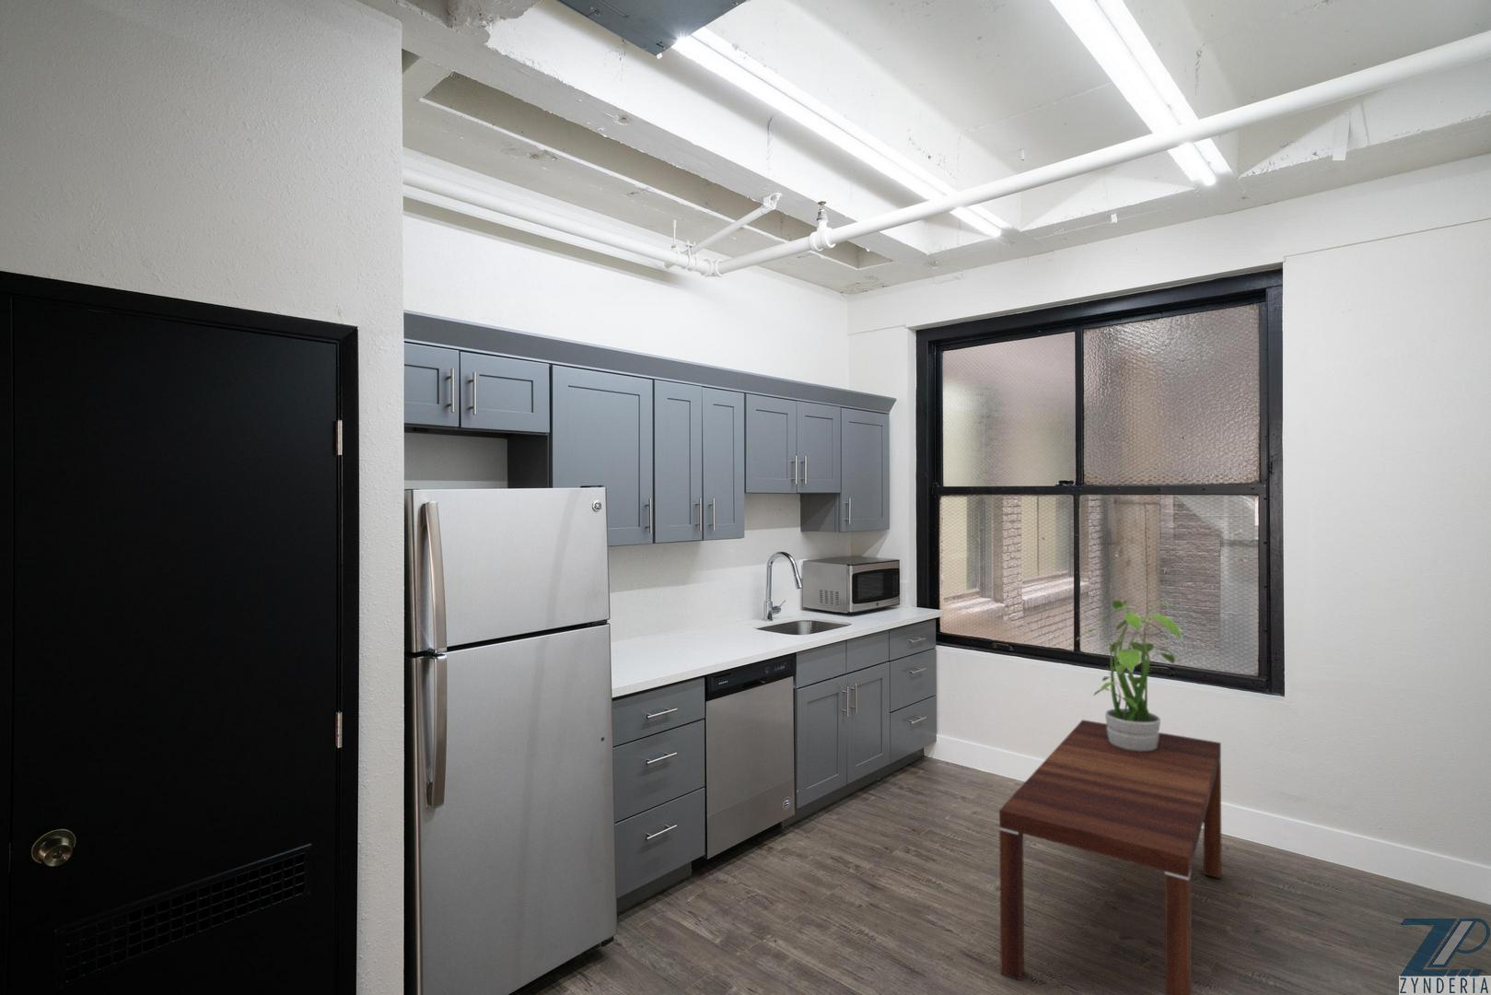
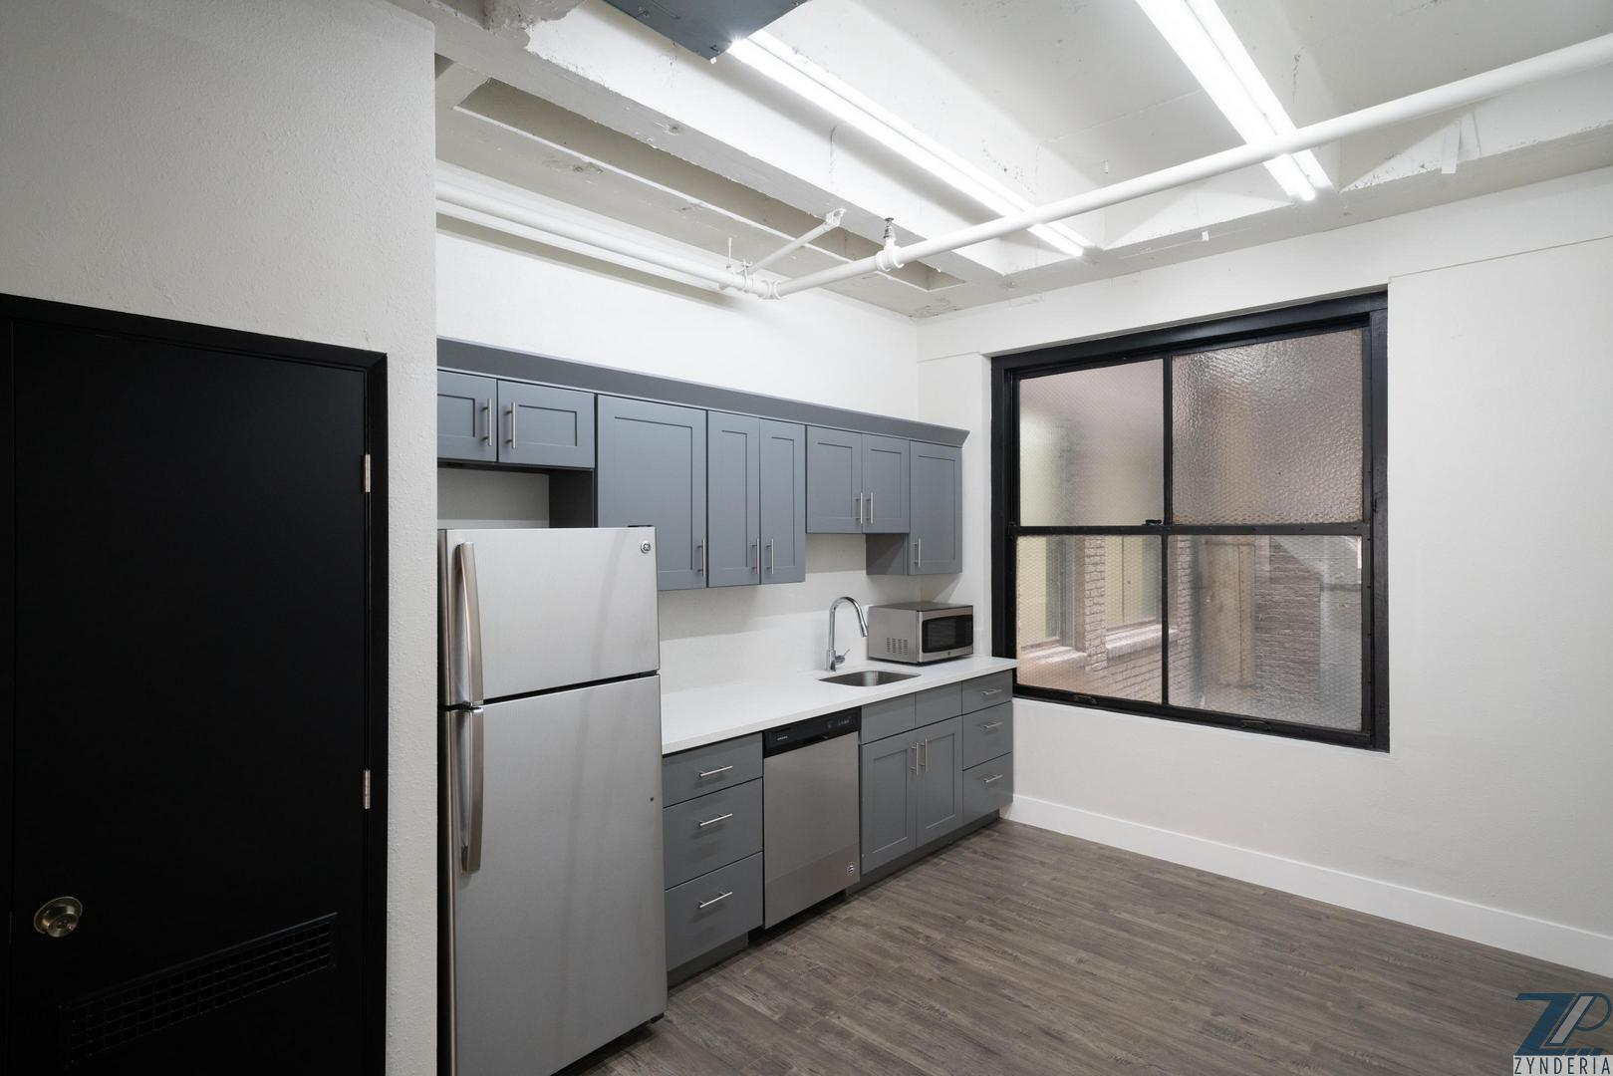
- potted plant (1142, 673)
- coffee table (1122, 845)
